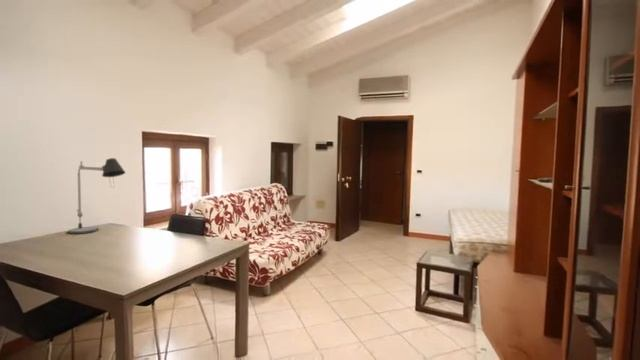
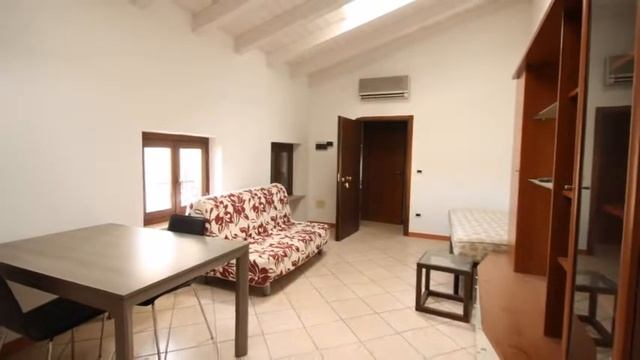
- desk lamp (80, 196)
